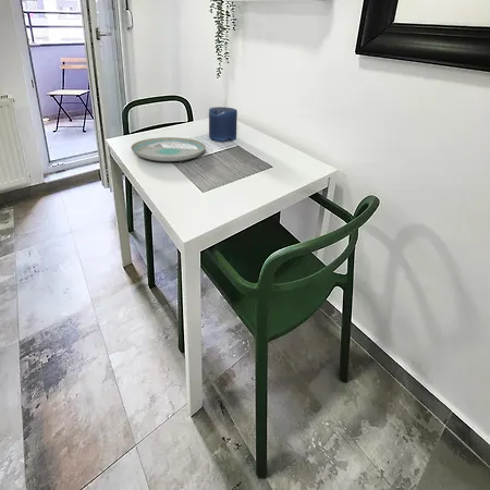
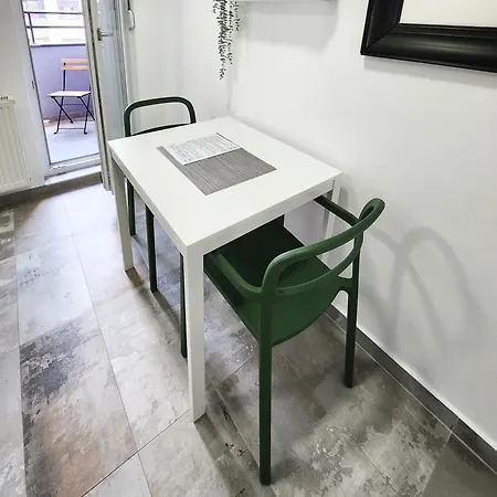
- plate (169, 149)
- candle (222, 123)
